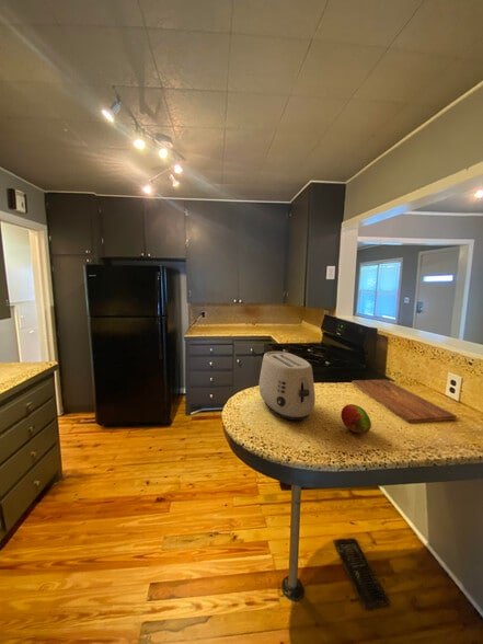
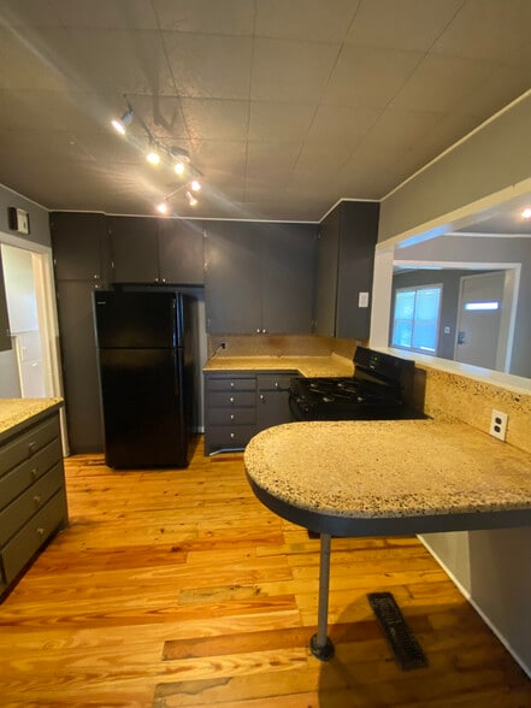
- cutting board (394, 396)
- fruit (356, 418)
- toaster (285, 383)
